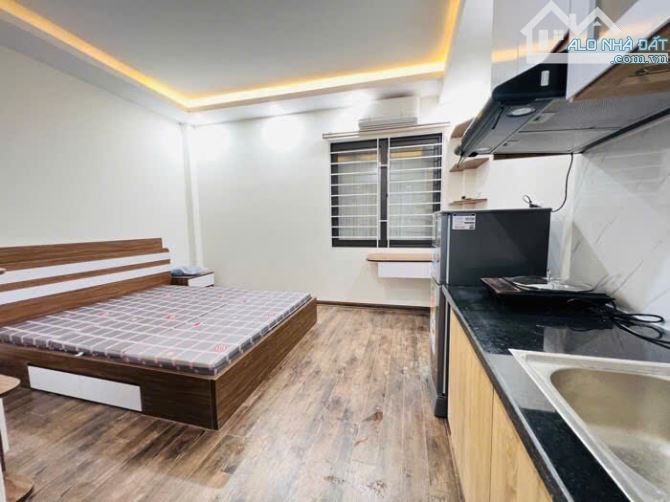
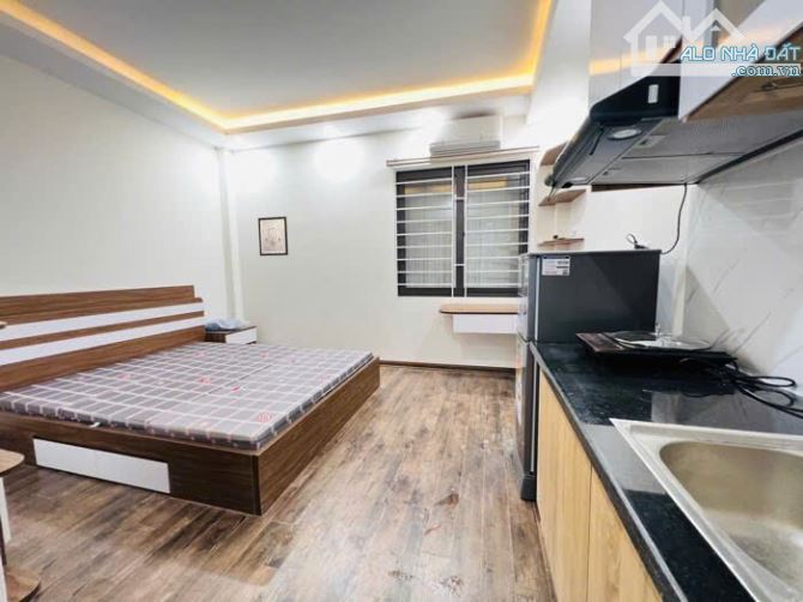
+ wall art (272, 236)
